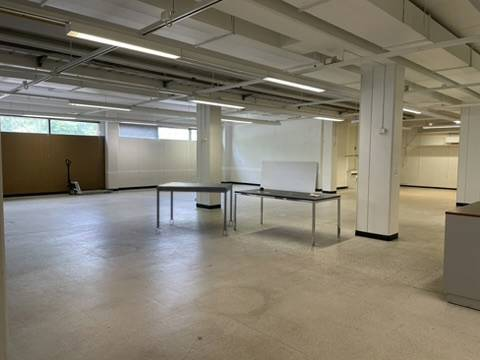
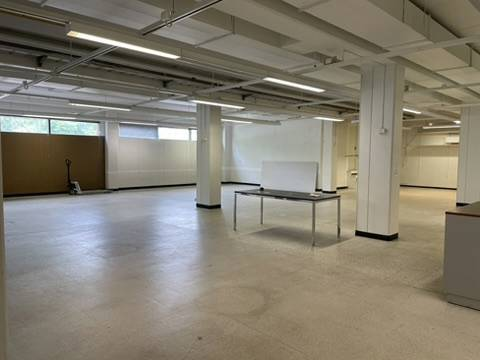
- dining table (196, 191)
